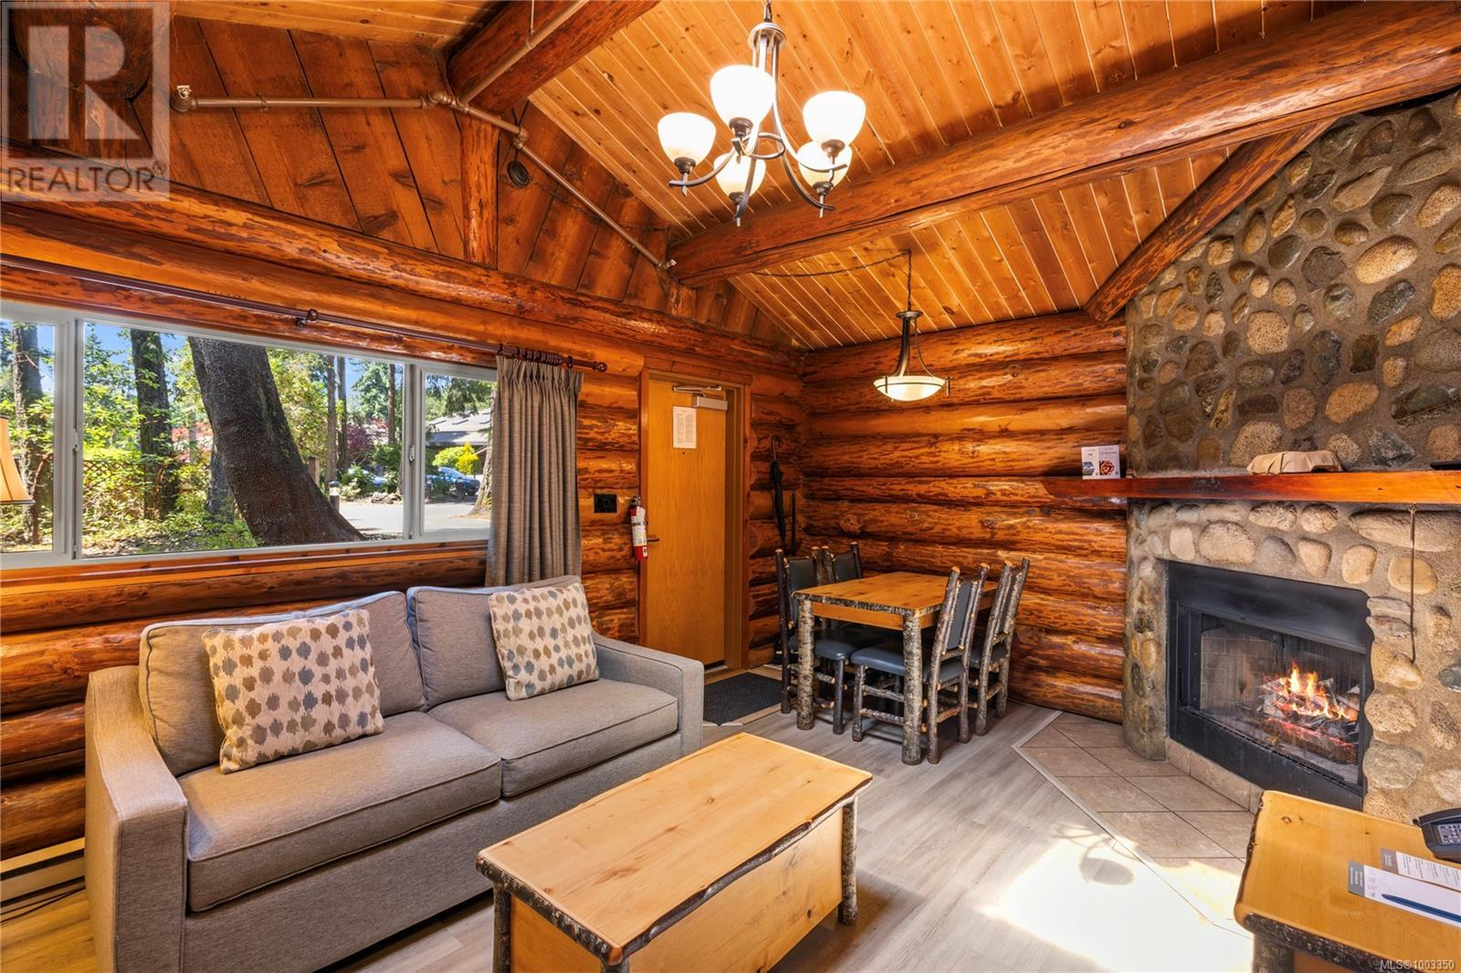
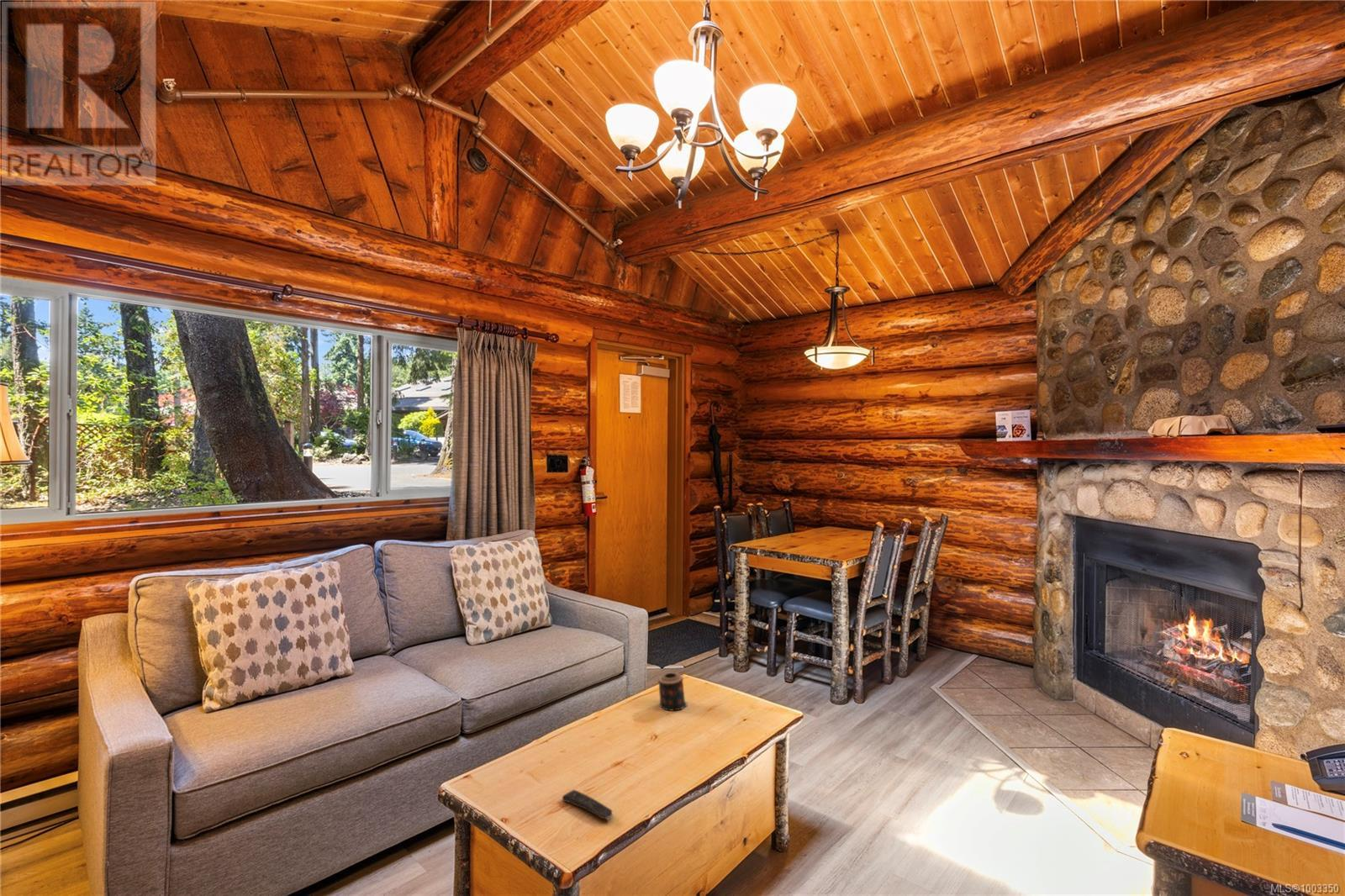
+ remote control (588, 804)
+ candle (672, 688)
